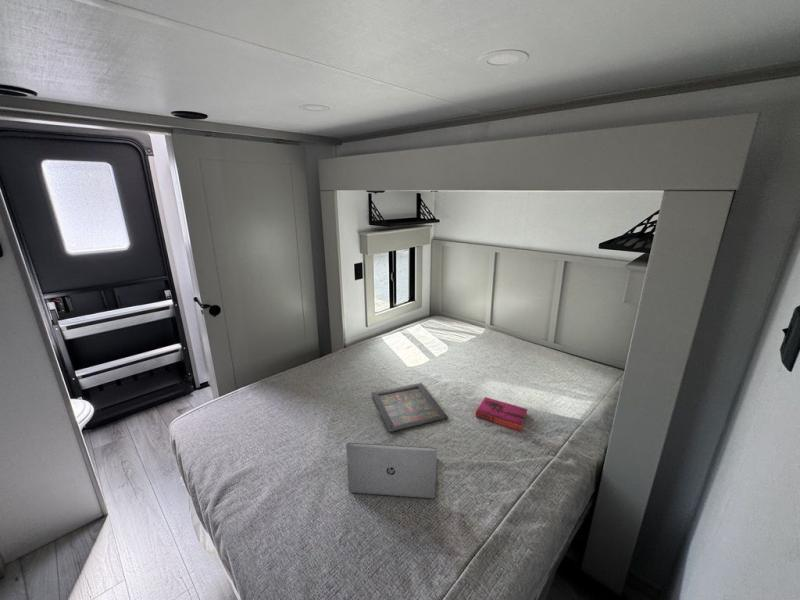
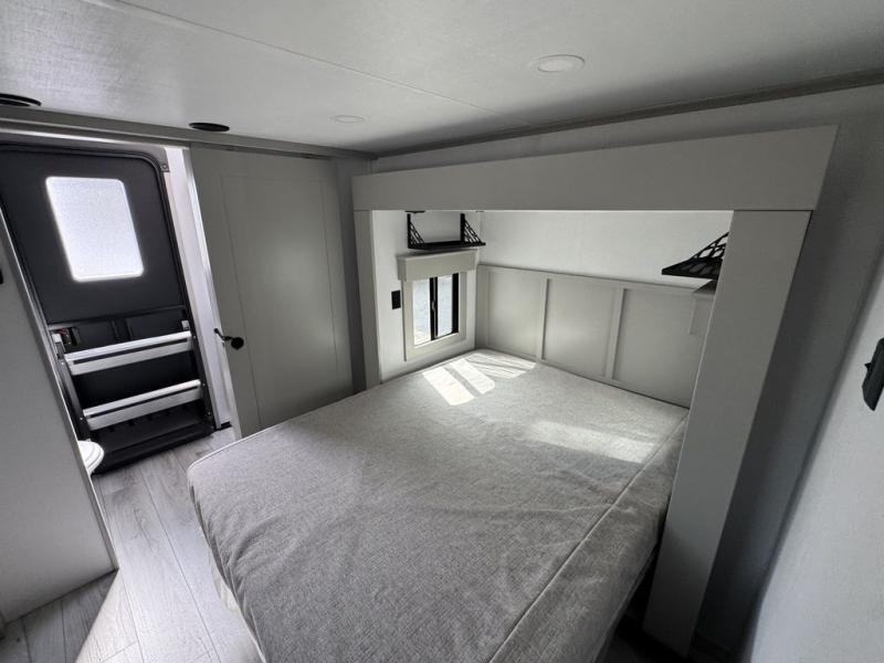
- laptop (394, 451)
- hardback book (501, 413)
- icon panel (407, 405)
